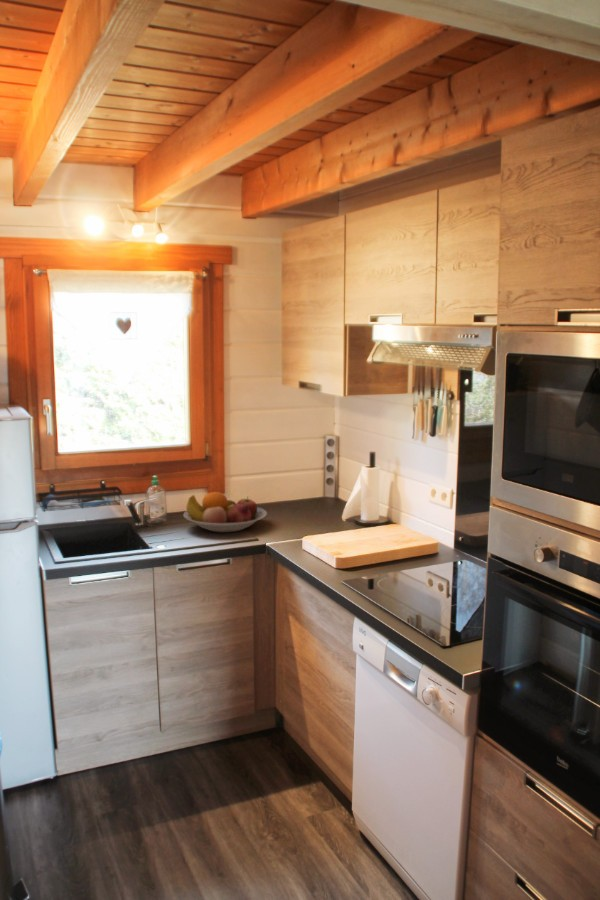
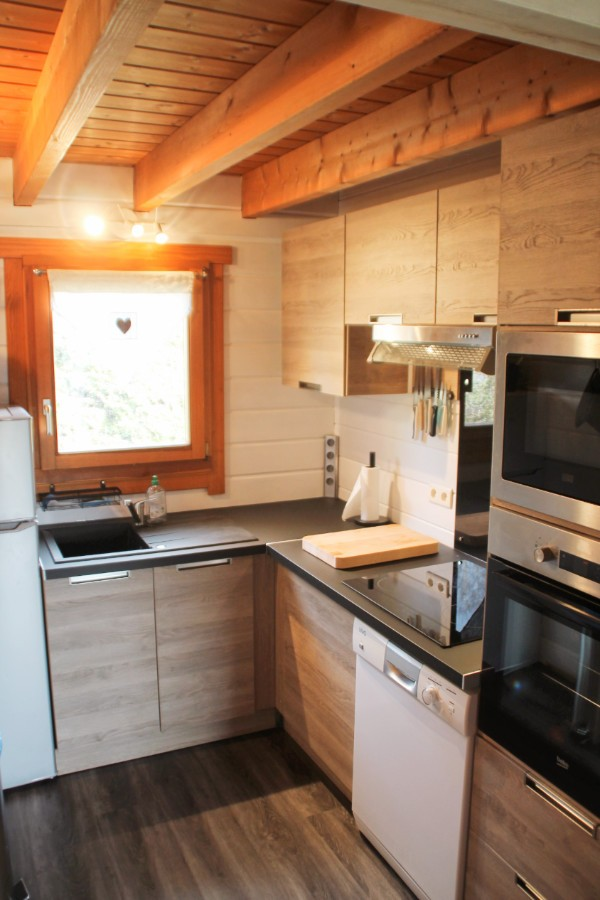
- fruit bowl (225, 510)
